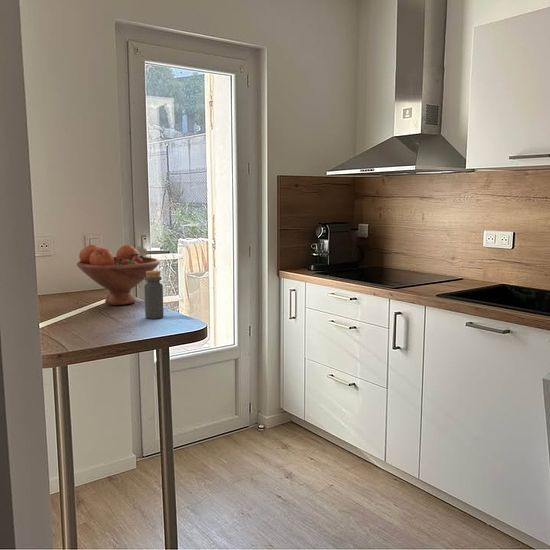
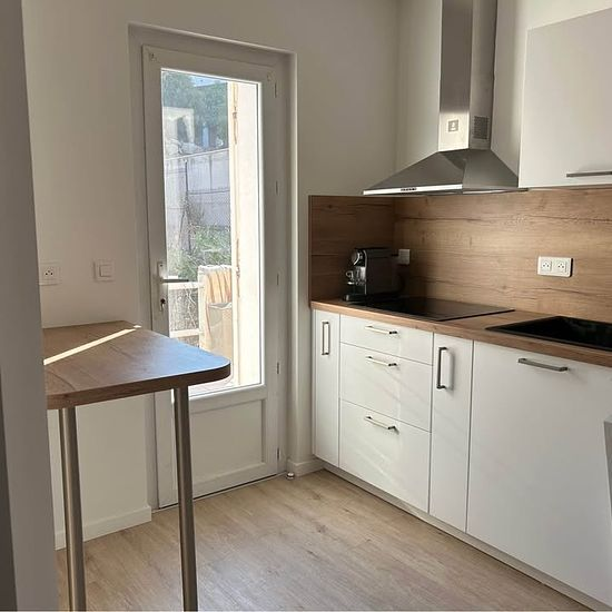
- fruit bowl (119, 274)
- bottle (153, 294)
